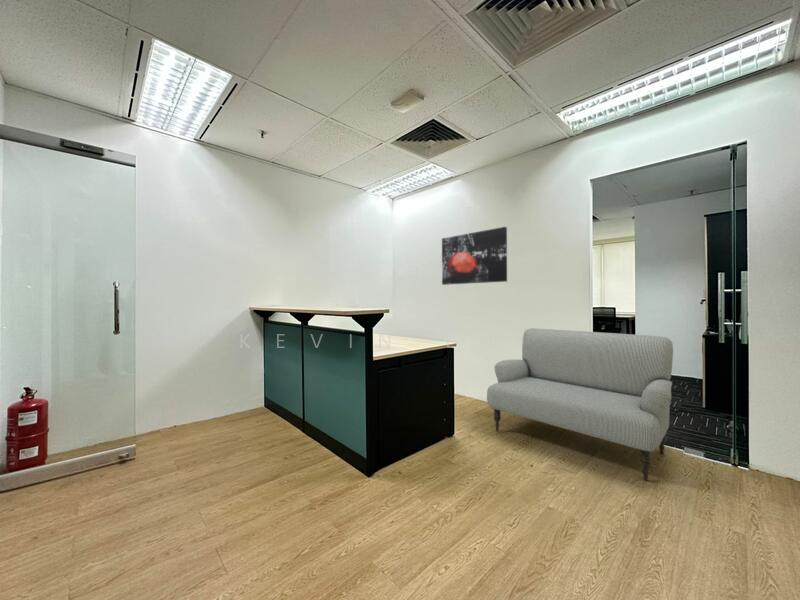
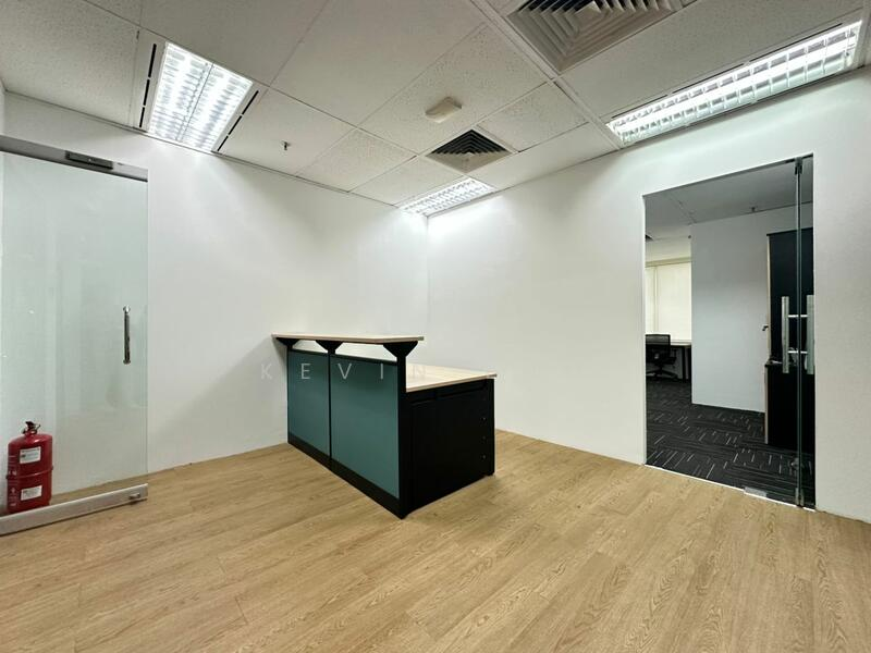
- wall art (471, 258)
- sofa (573, 387)
